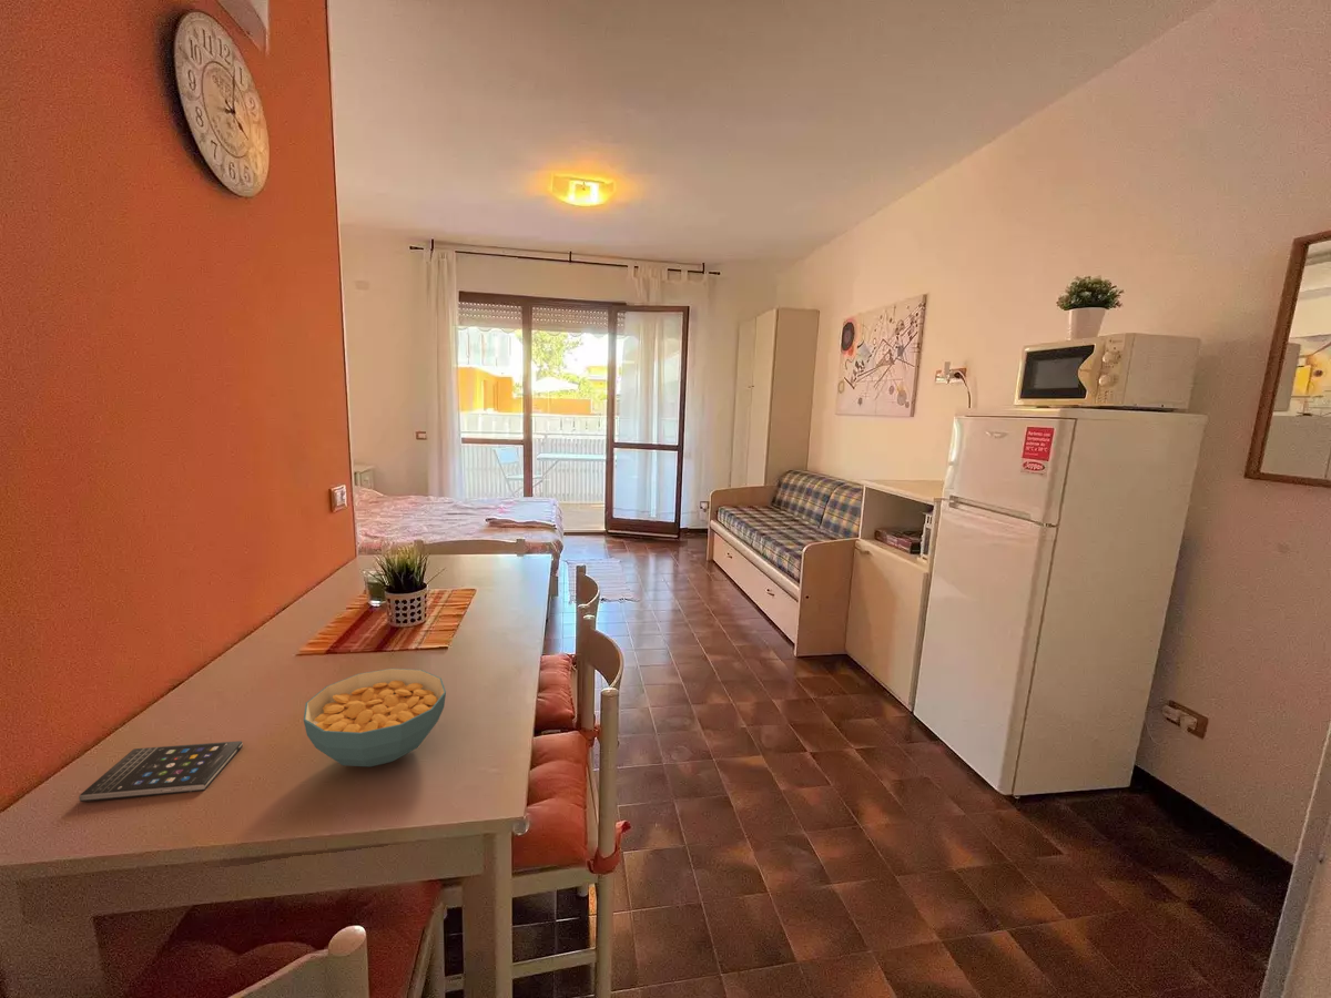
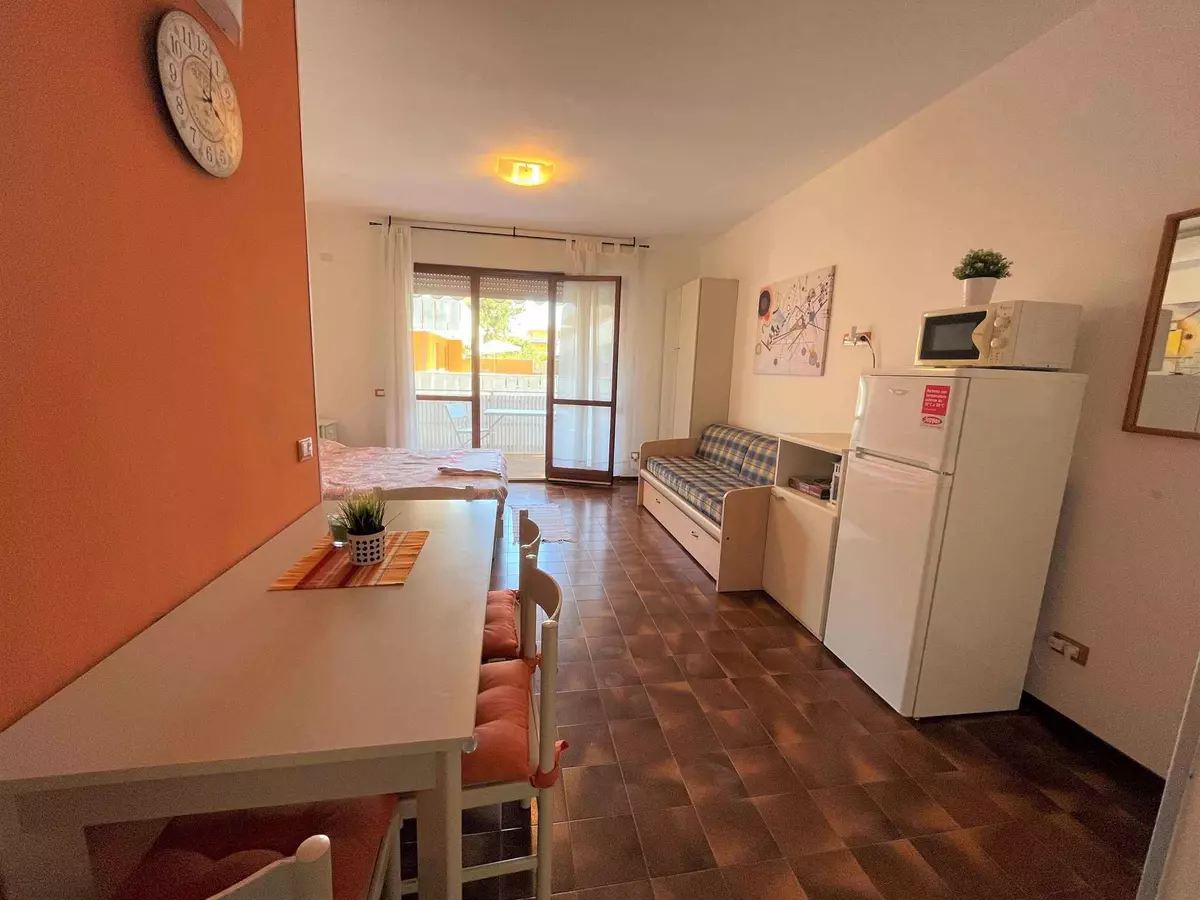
- smartphone (166, 768)
- cereal bowl (378, 725)
